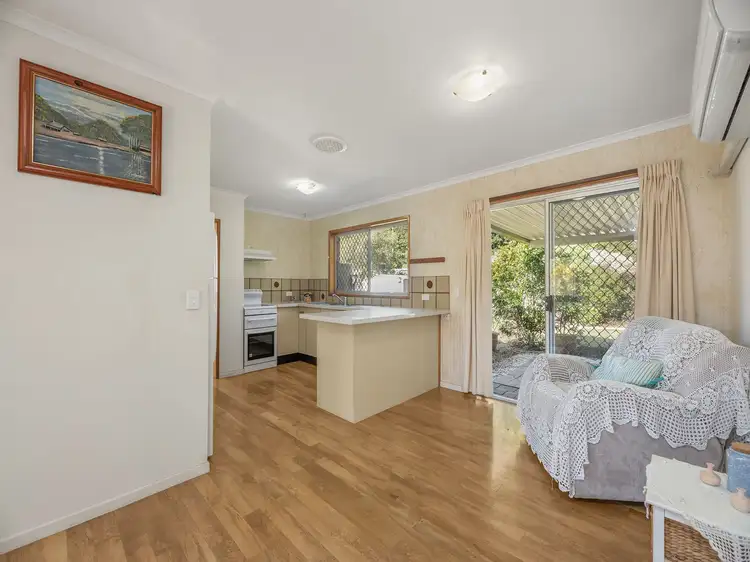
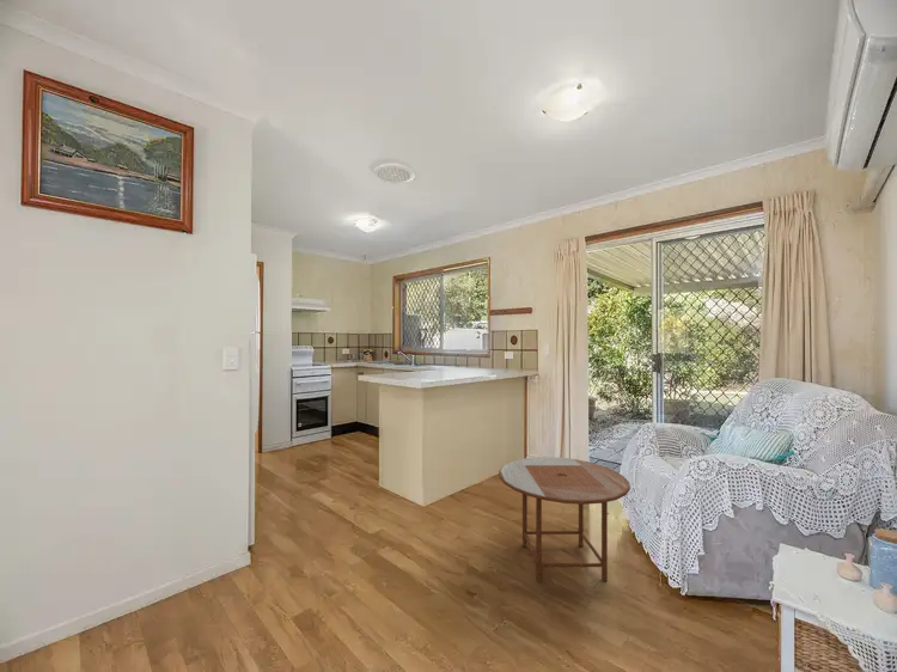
+ side table (561, 531)
